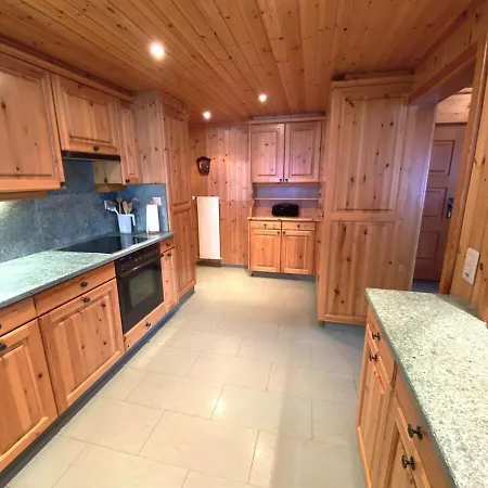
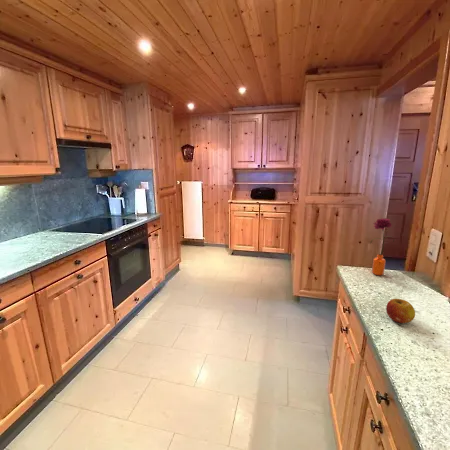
+ fruit (400, 310)
+ flower (383, 246)
